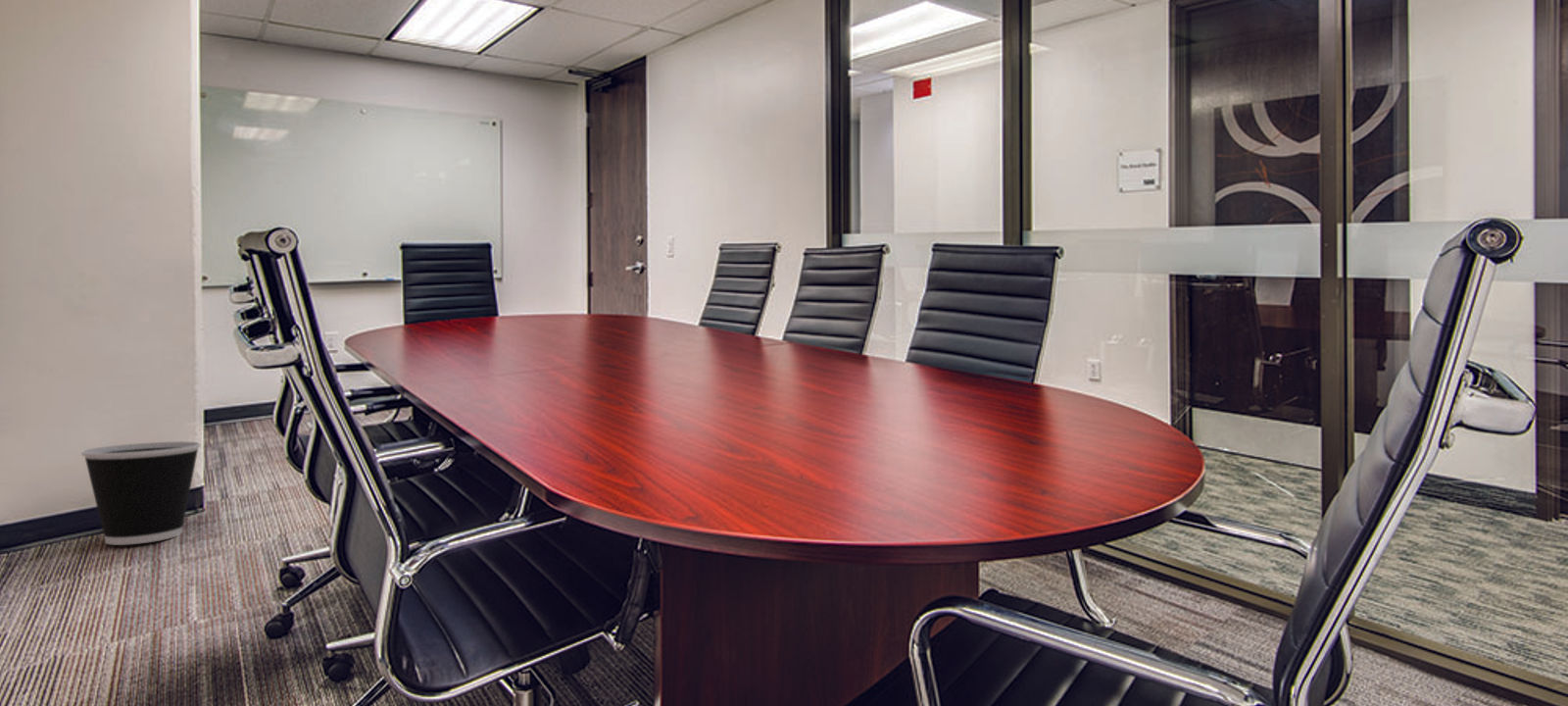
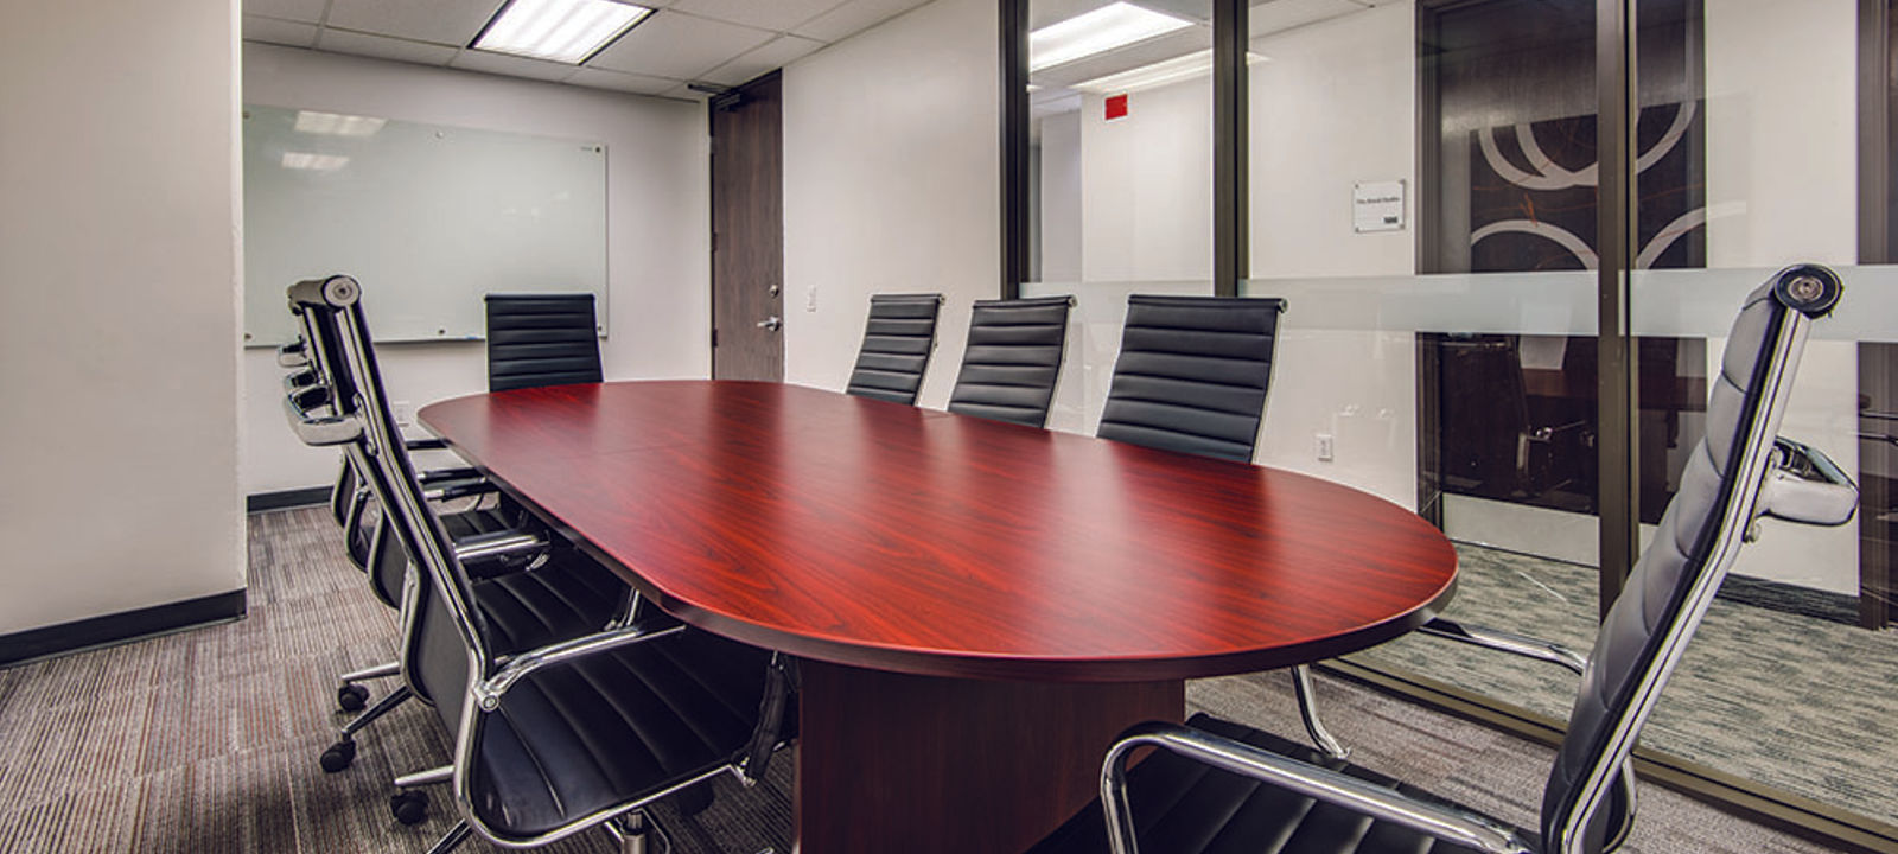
- wastebasket (143, 492)
